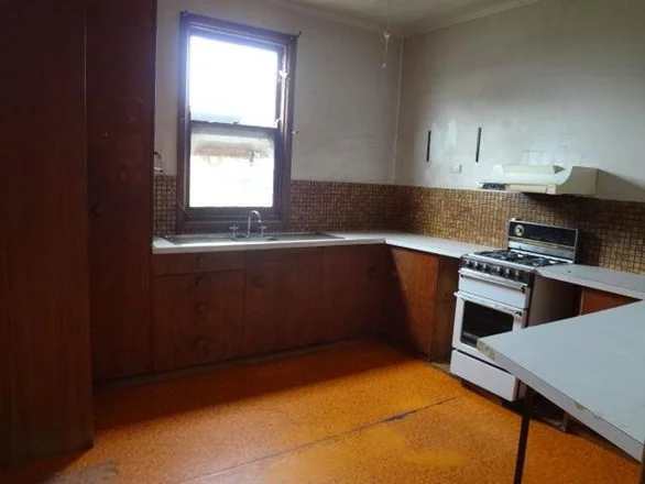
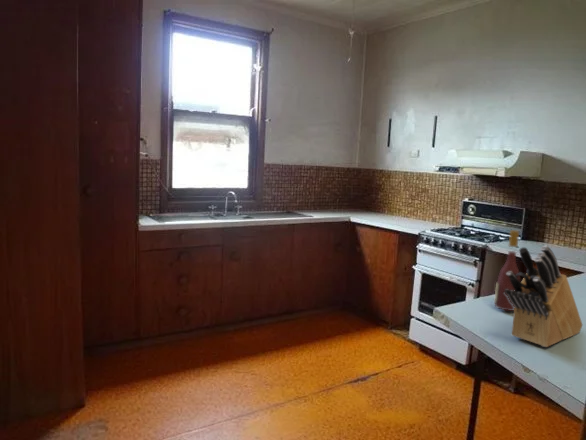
+ knife block (546, 290)
+ wine bottle (510, 270)
